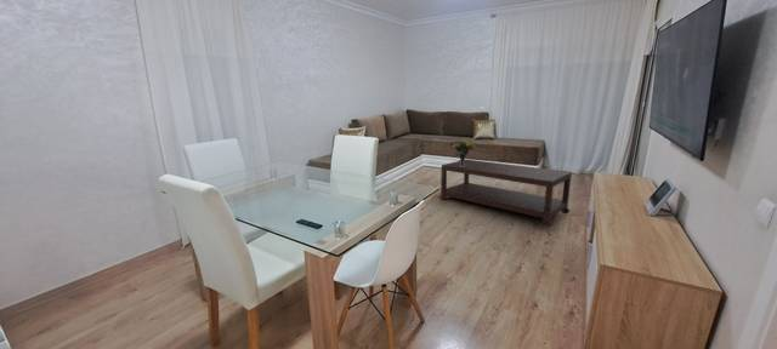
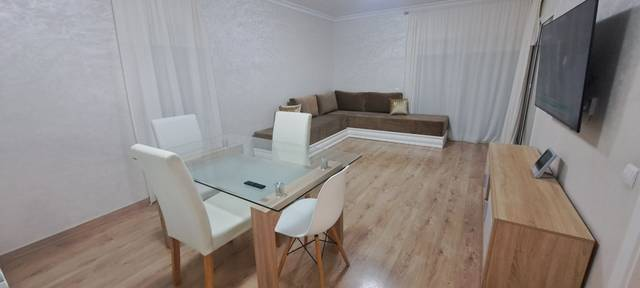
- coffee table (500, 189)
- bouquet (463, 153)
